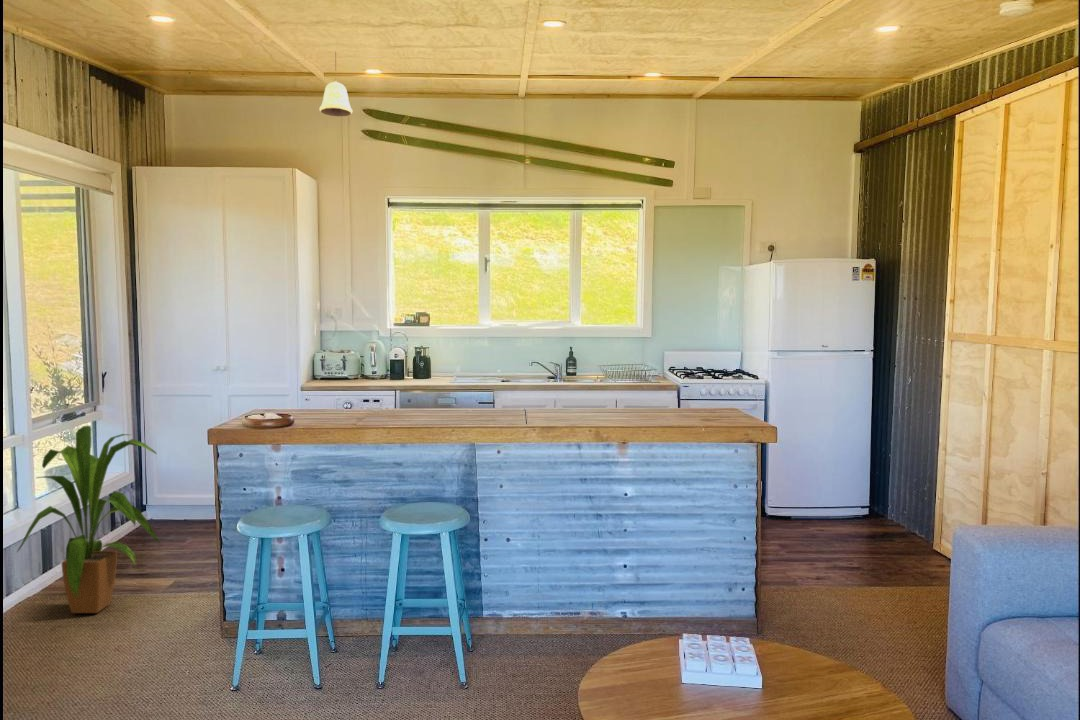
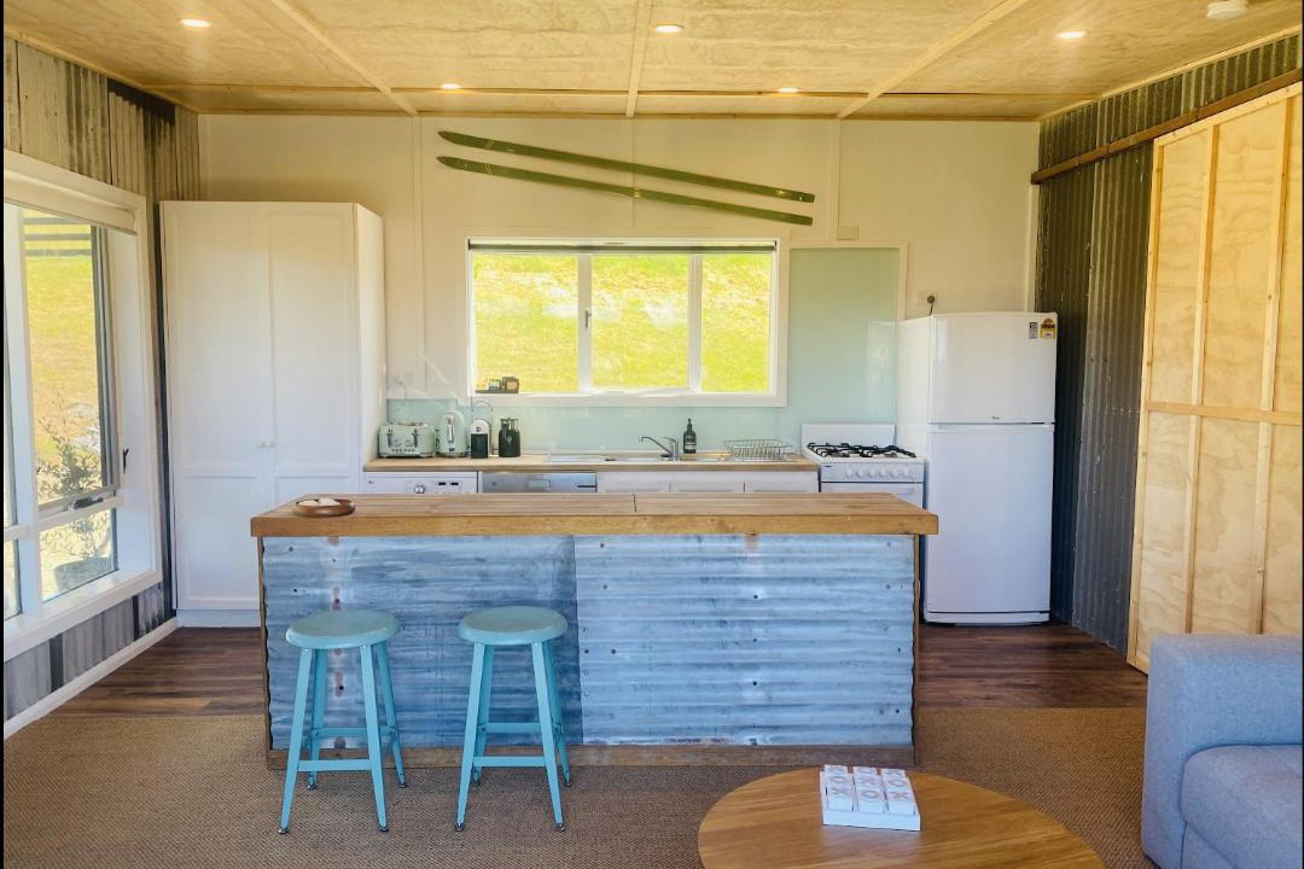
- pendant light (335, 83)
- house plant (100, 510)
